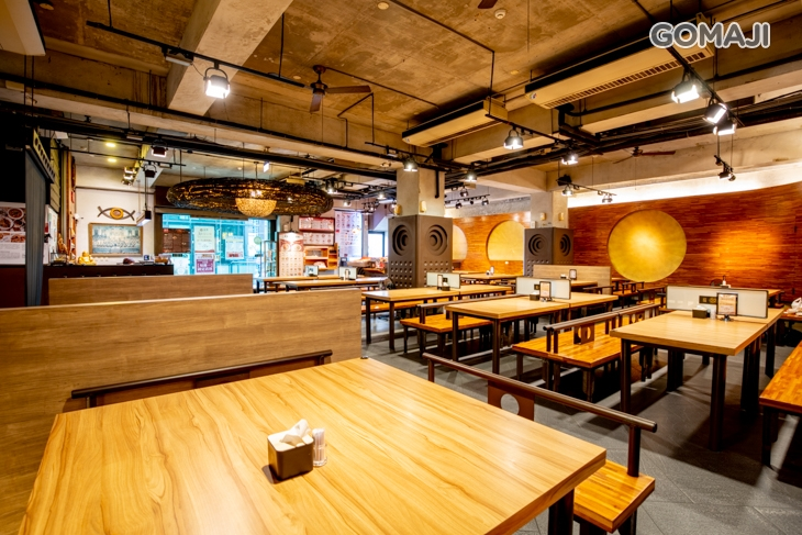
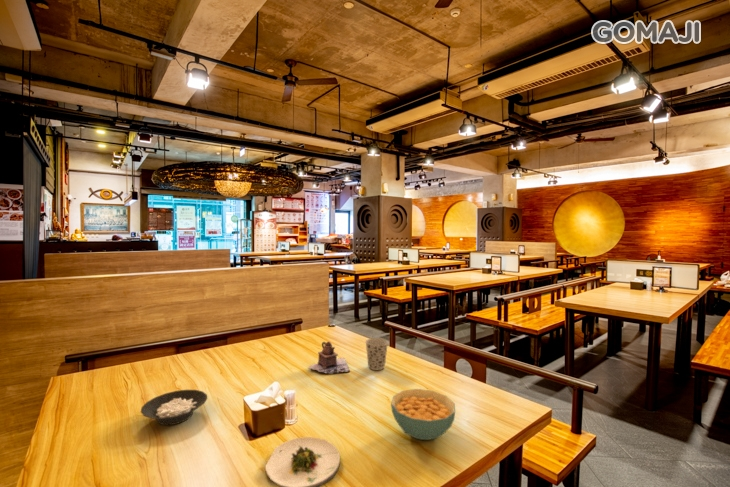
+ cup (376, 354)
+ cereal bowl (175, 409)
+ cereal bowl (422, 418)
+ salad plate (304, 456)
+ teapot (328, 354)
